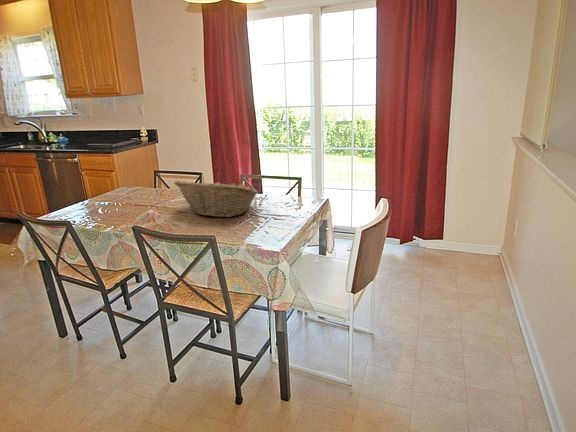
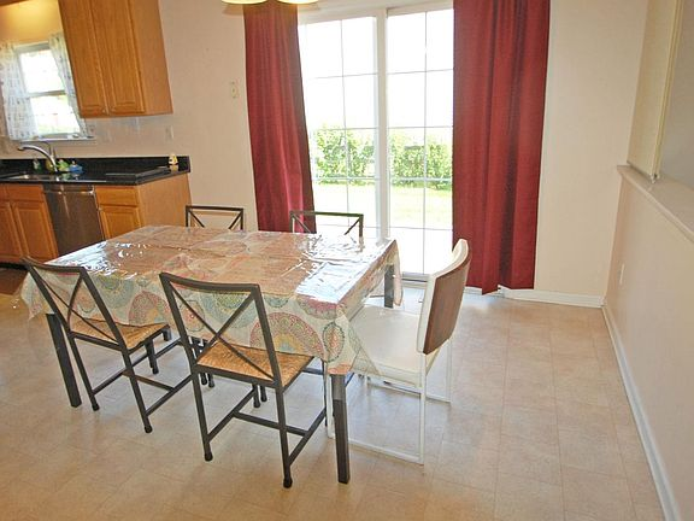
- fruit basket (216, 194)
